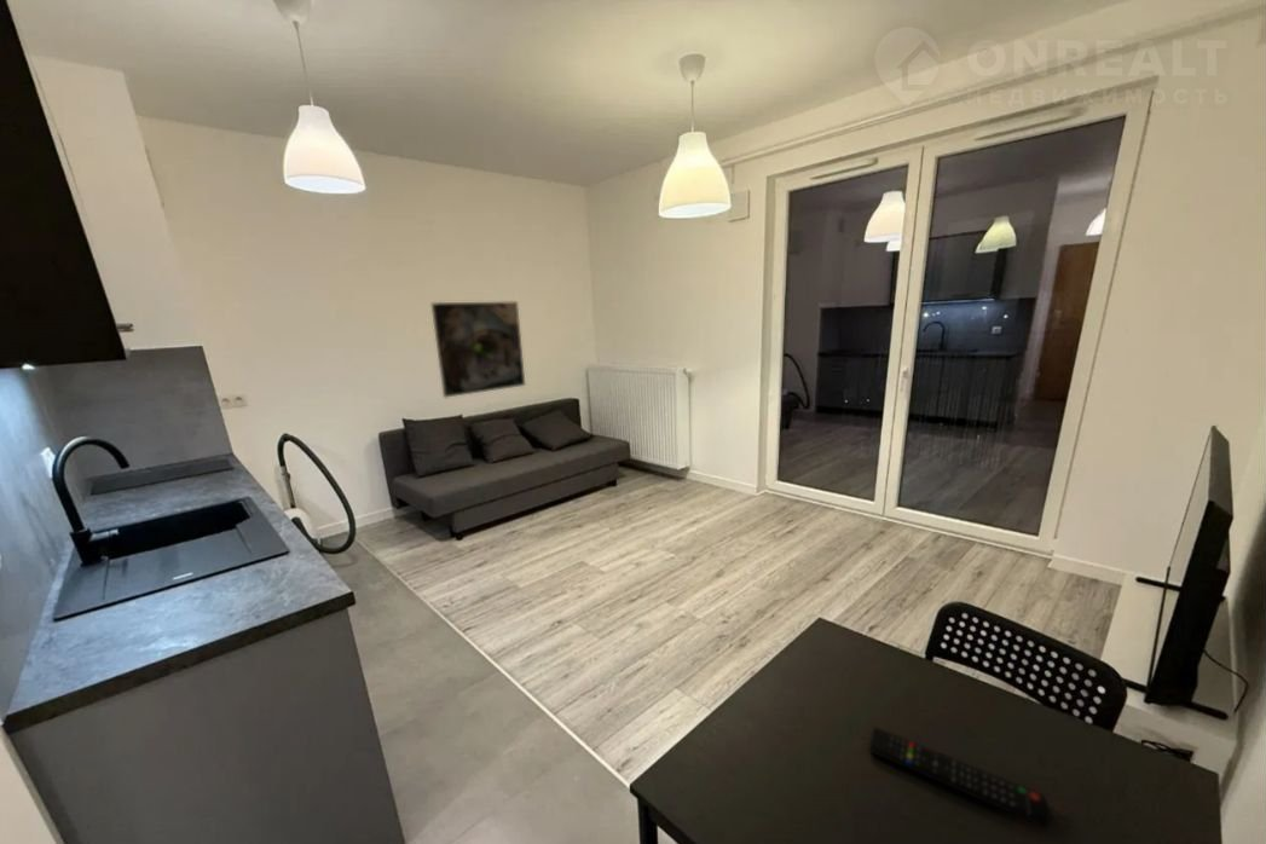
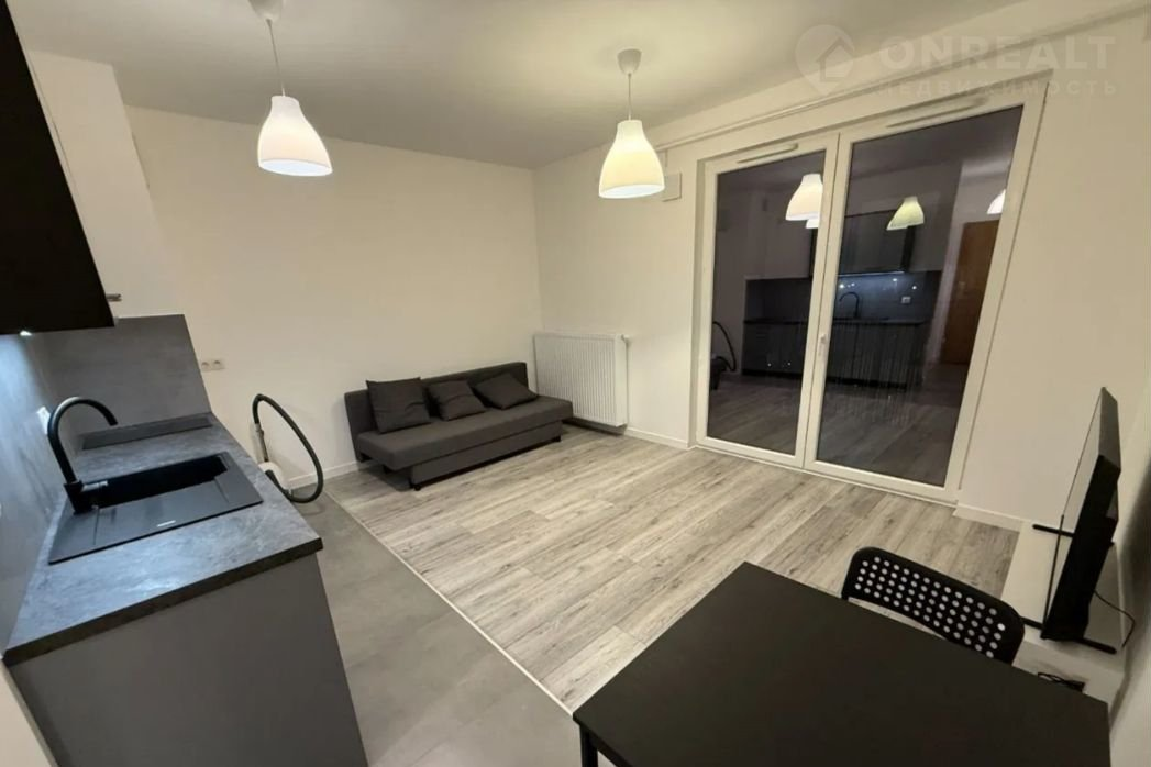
- remote control (953, 774)
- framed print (481, 347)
